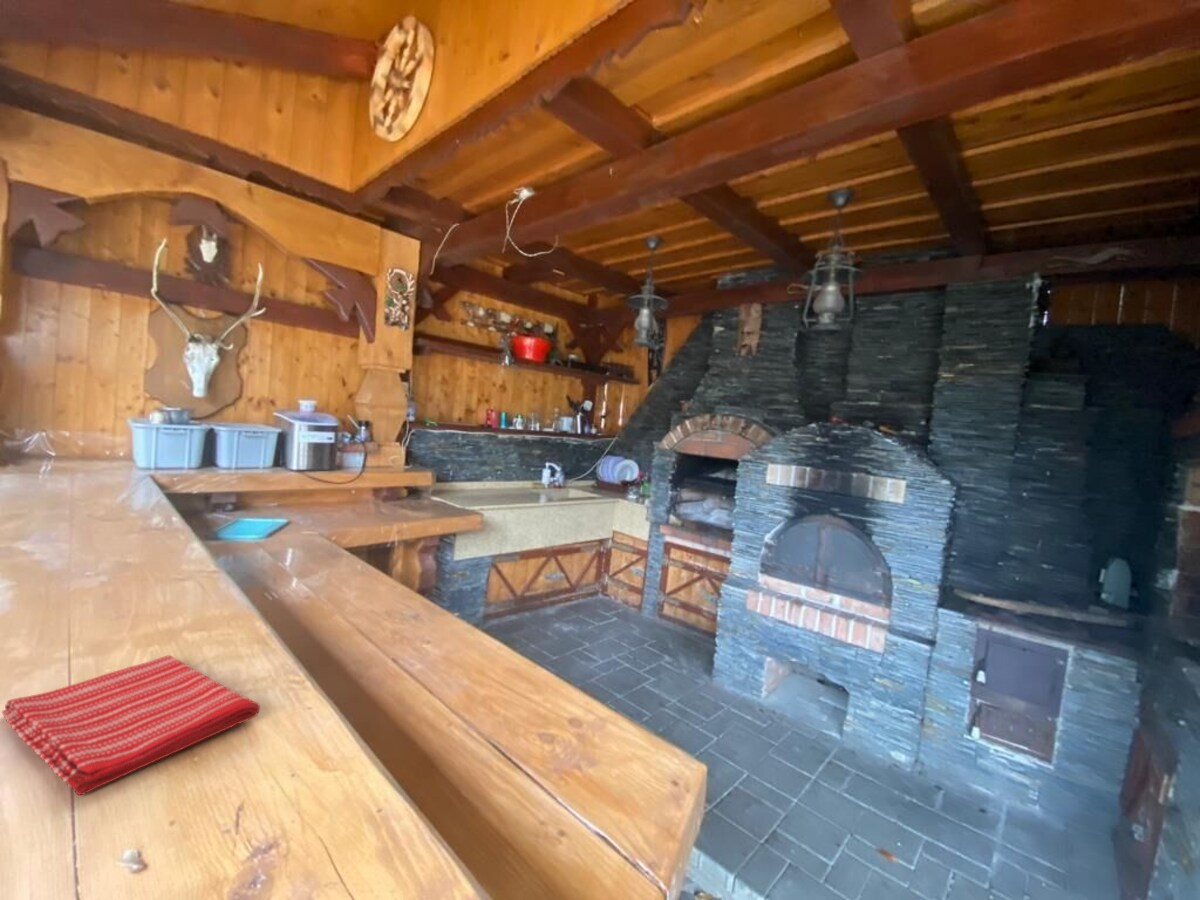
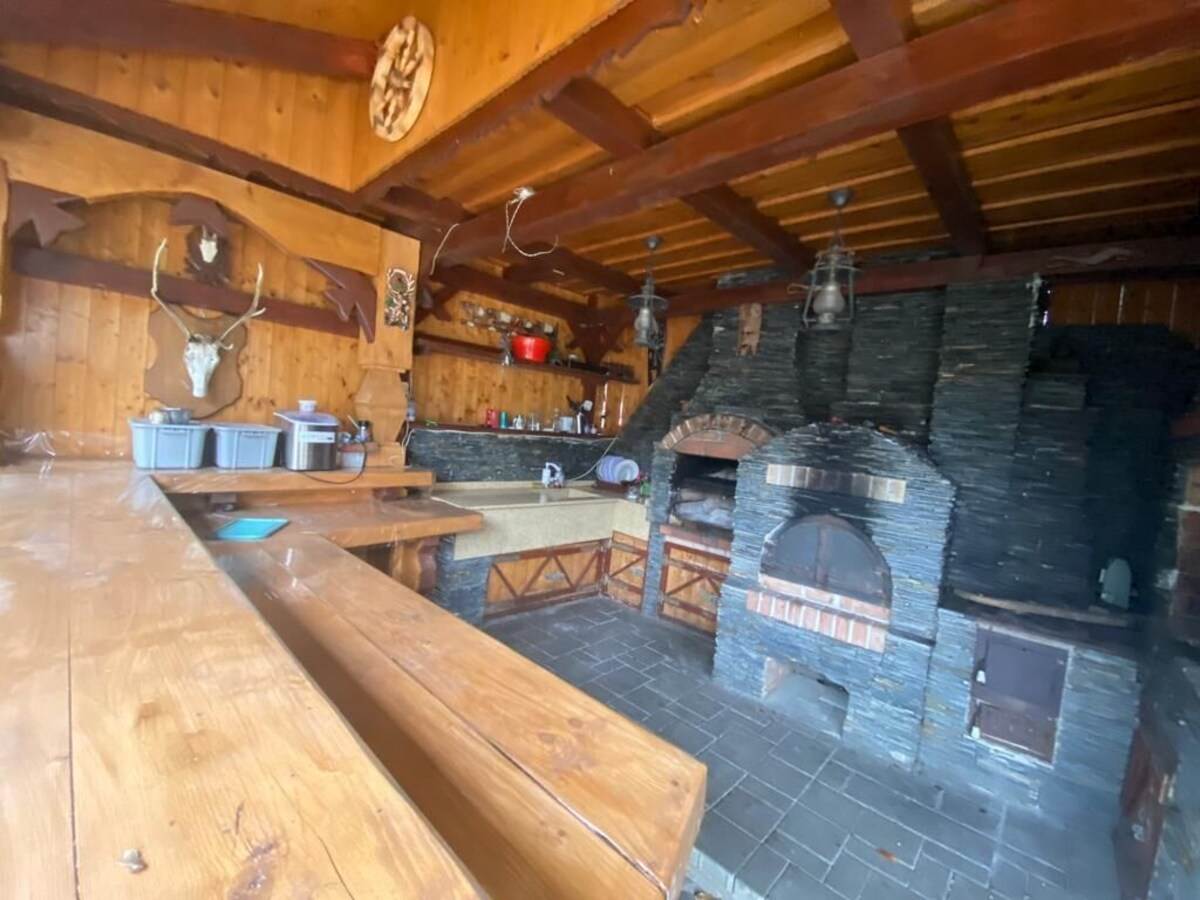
- dish towel (136, 708)
